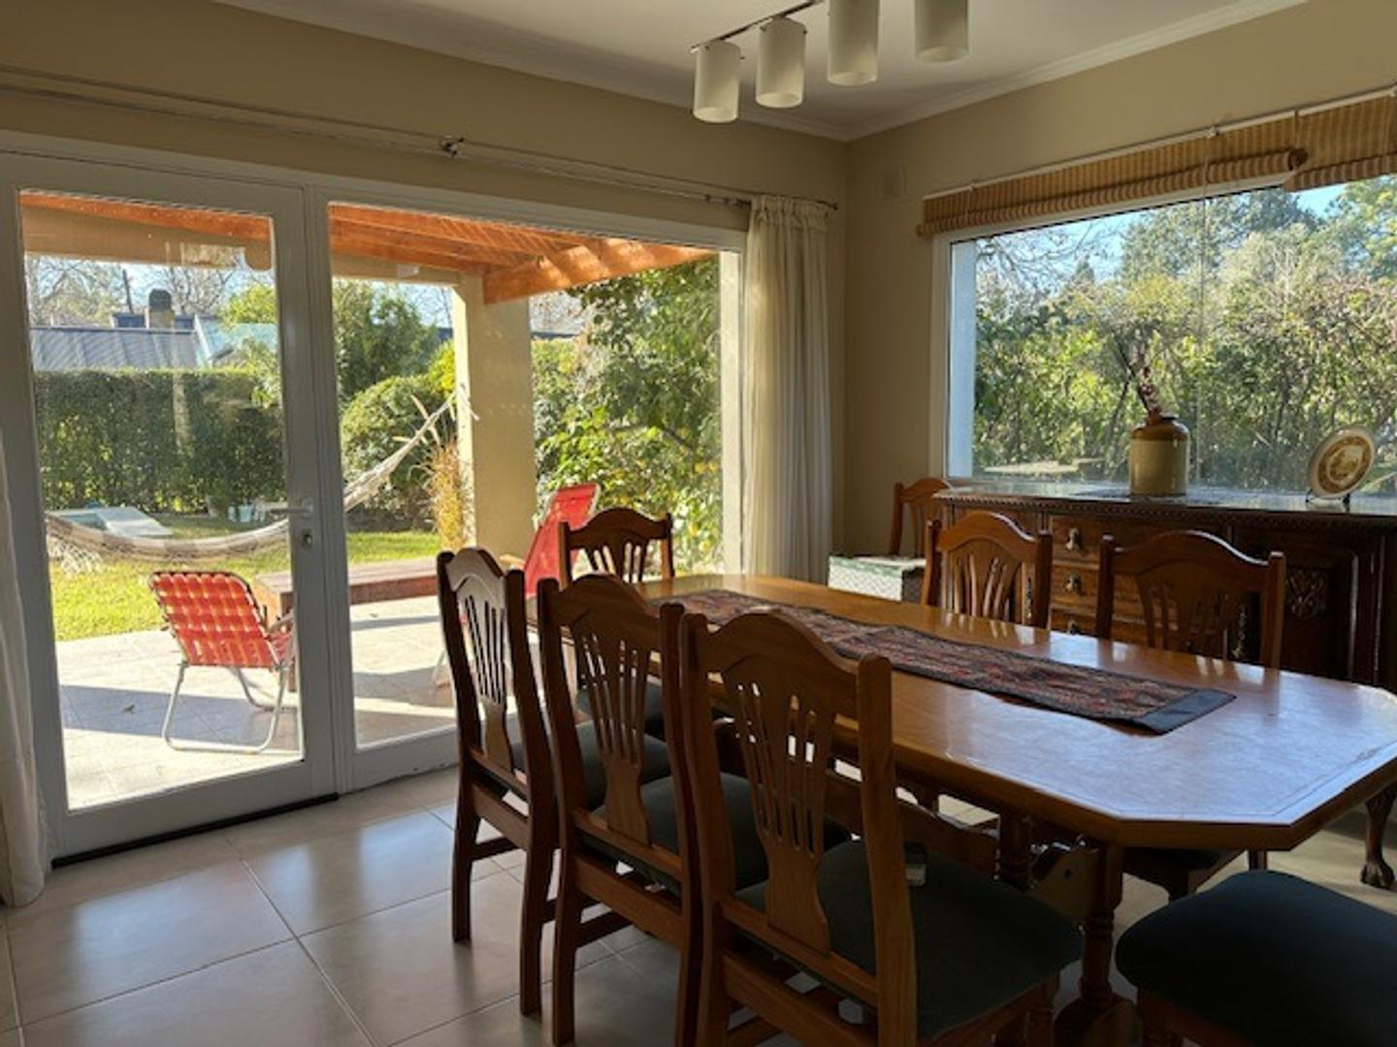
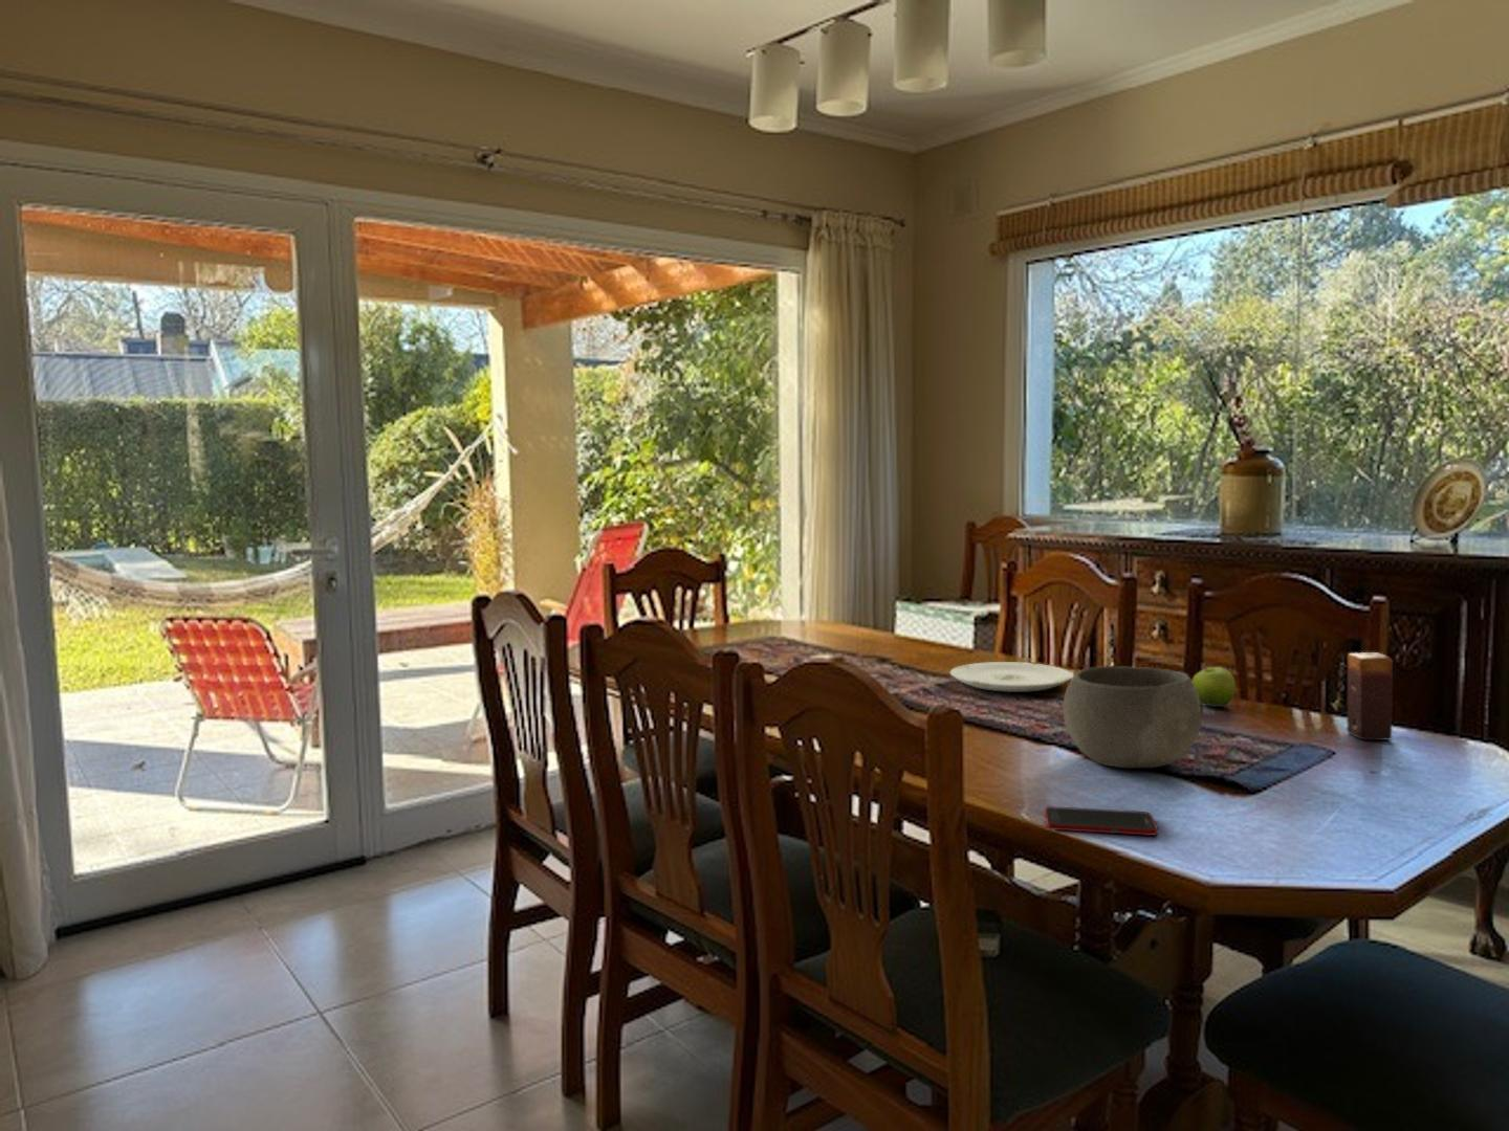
+ plate (1010, 677)
+ cell phone (1099, 821)
+ bowl (1131, 718)
+ fruit (1212, 685)
+ candle (1369, 695)
